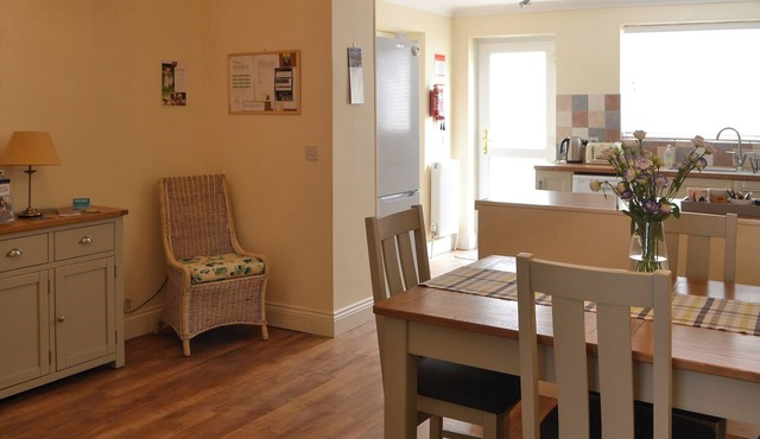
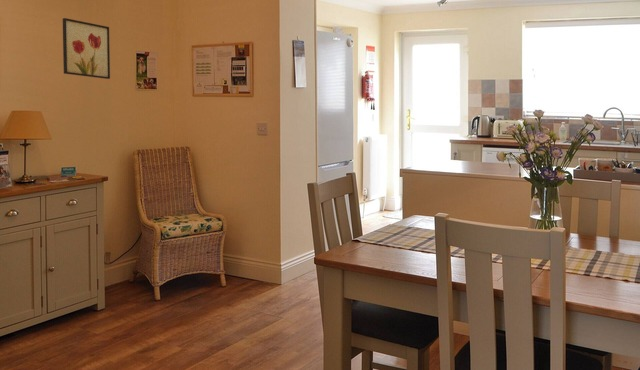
+ wall art (86, 49)
